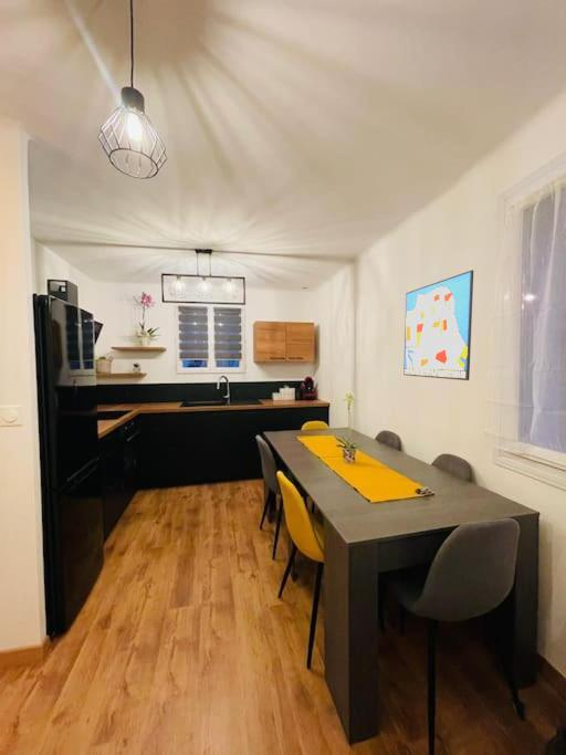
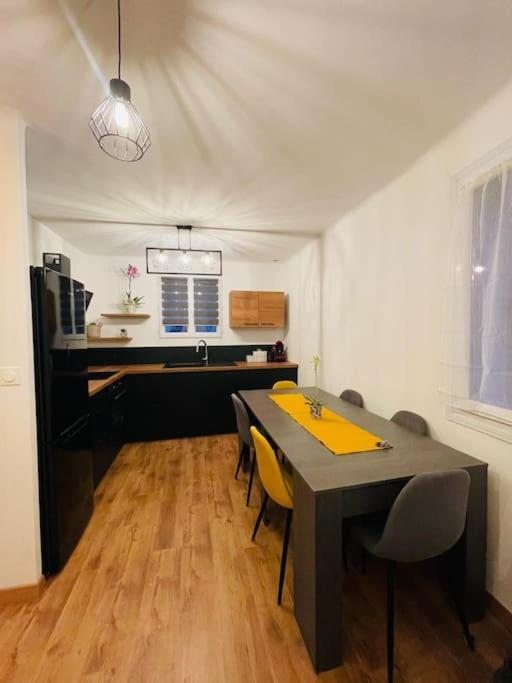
- wall art (432, 331)
